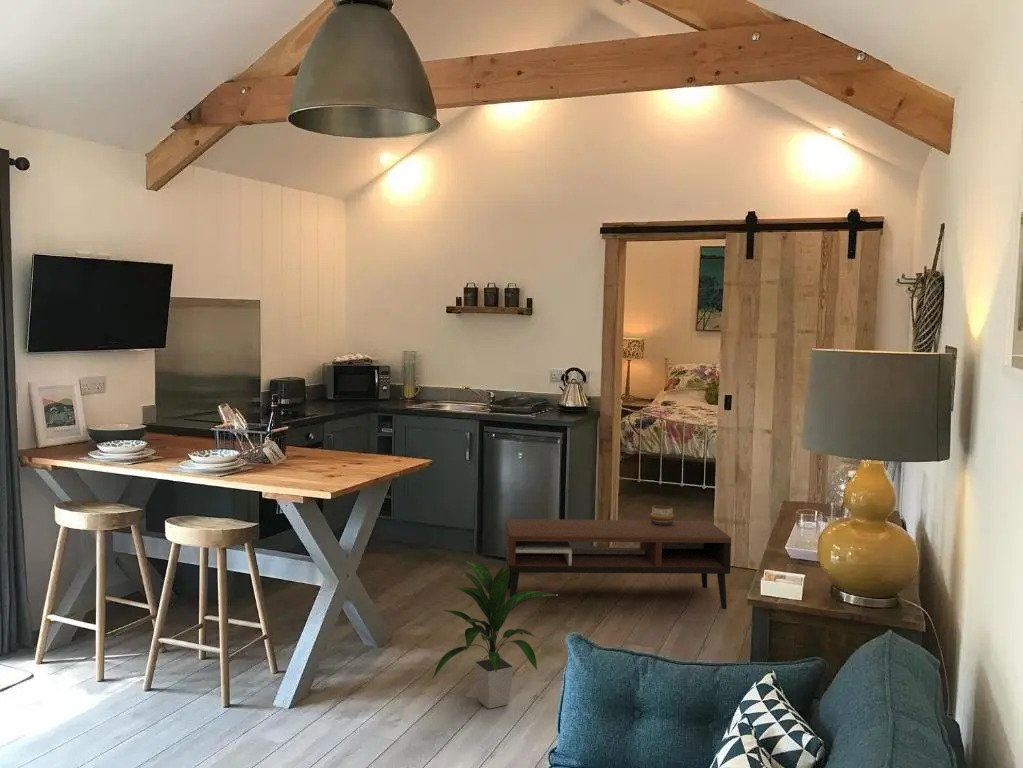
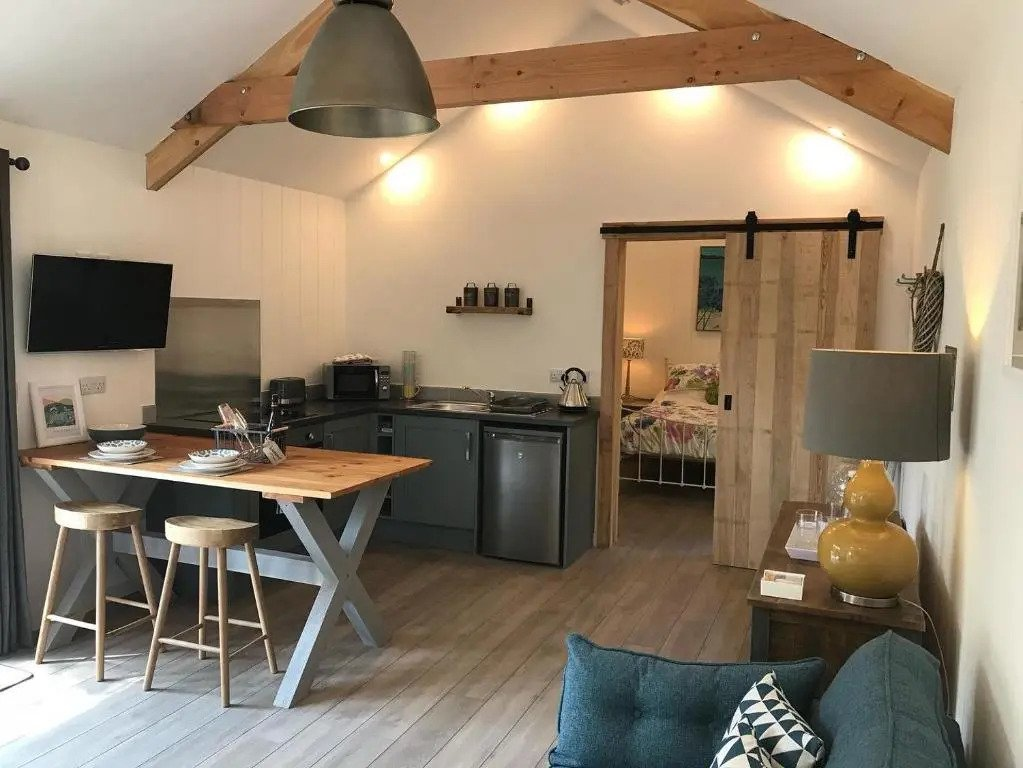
- indoor plant (489, 630)
- decorative bowl (662, 514)
- coffee table (613, 562)
